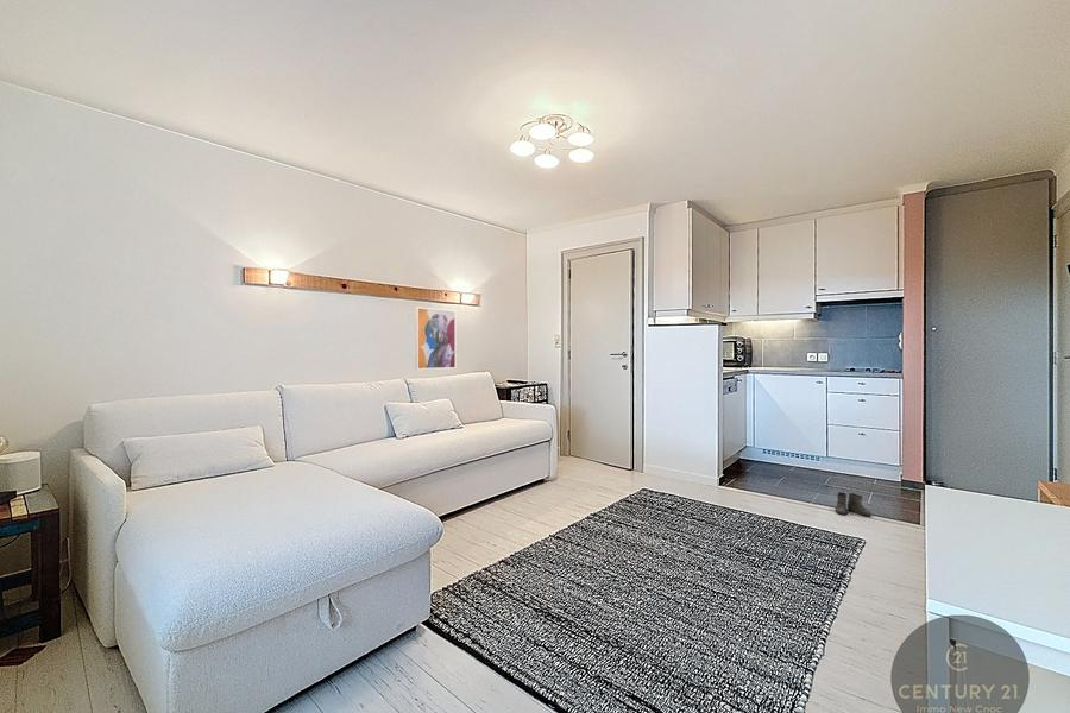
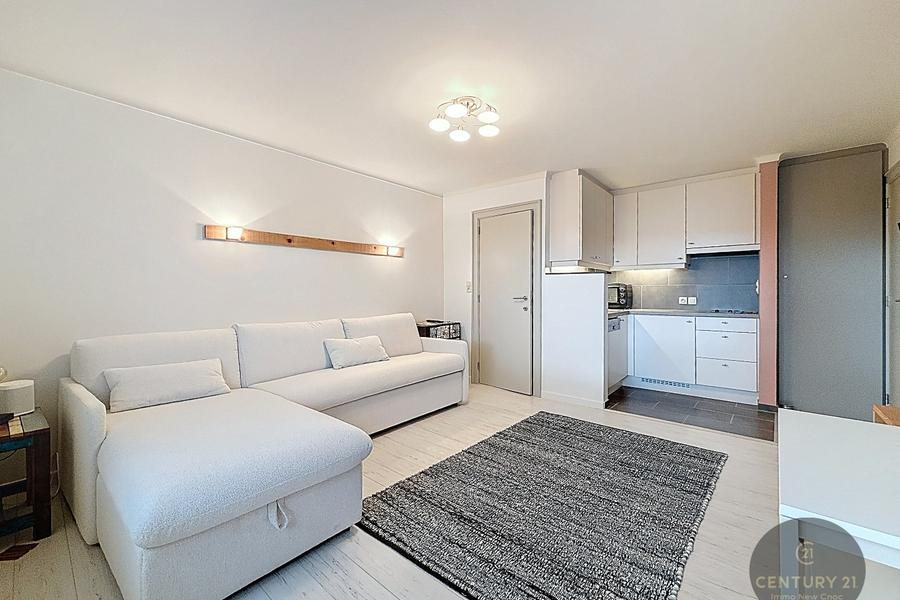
- wall art (435, 339)
- boots (849, 503)
